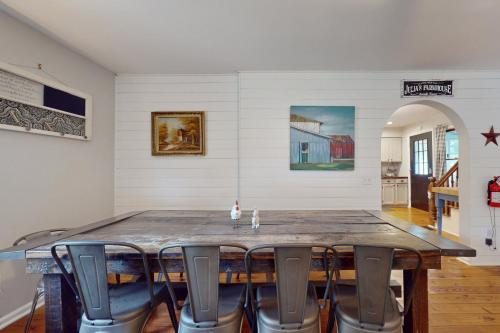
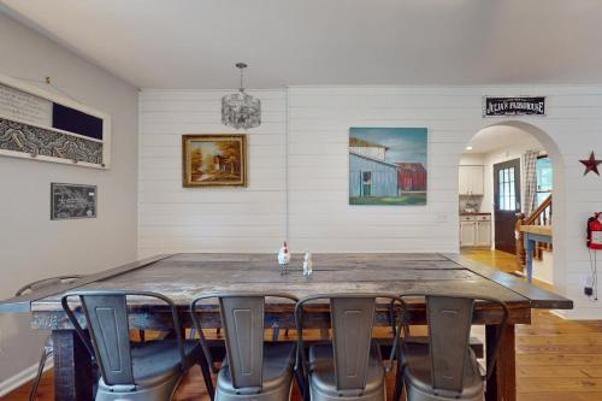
+ chandelier (241, 96)
+ wall art (75, 201)
